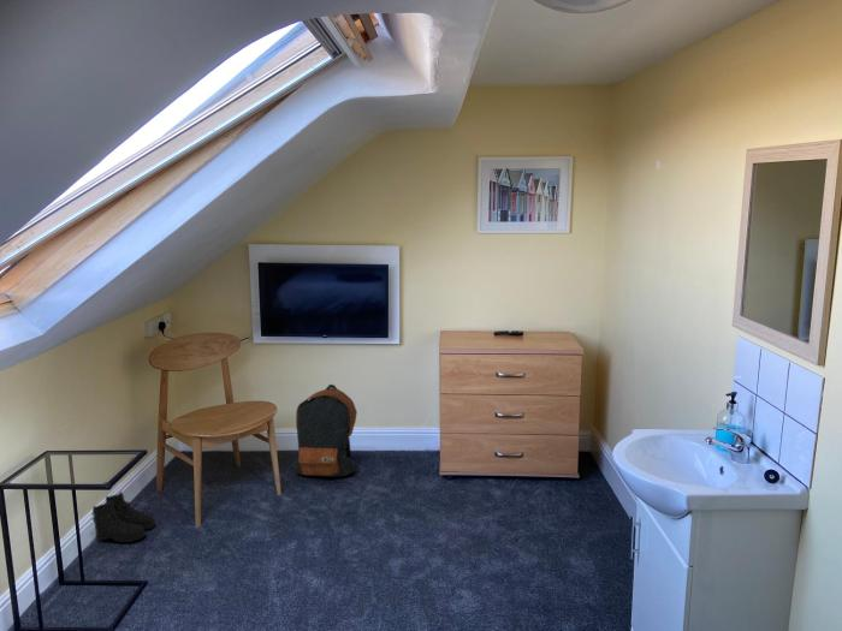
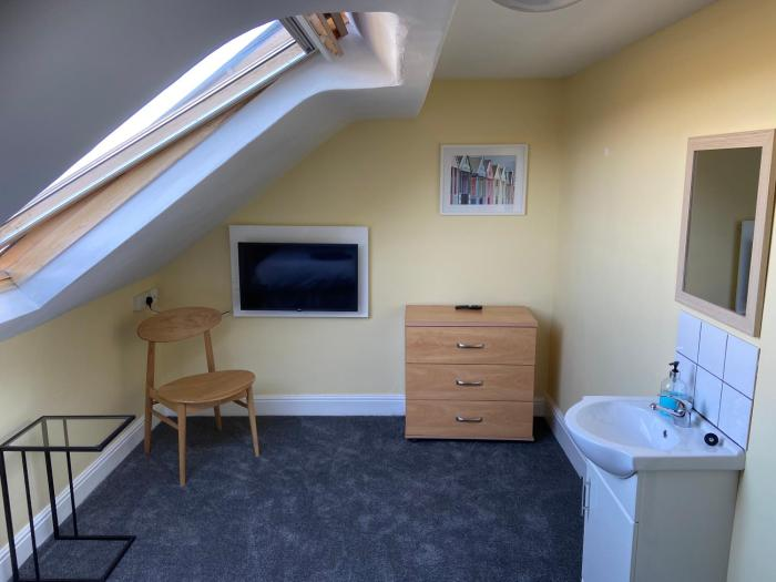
- backpack (326, 428)
- boots (124, 514)
